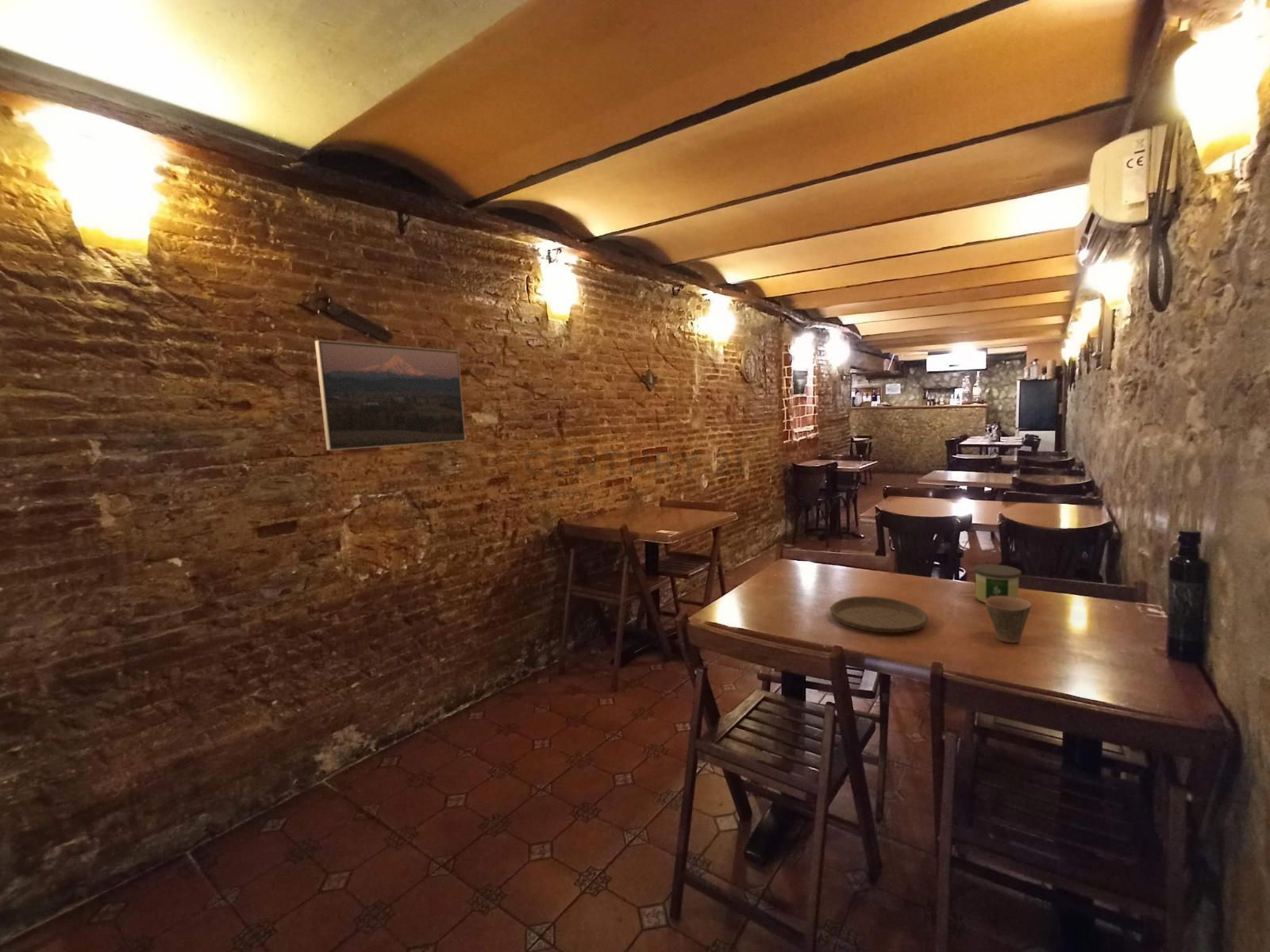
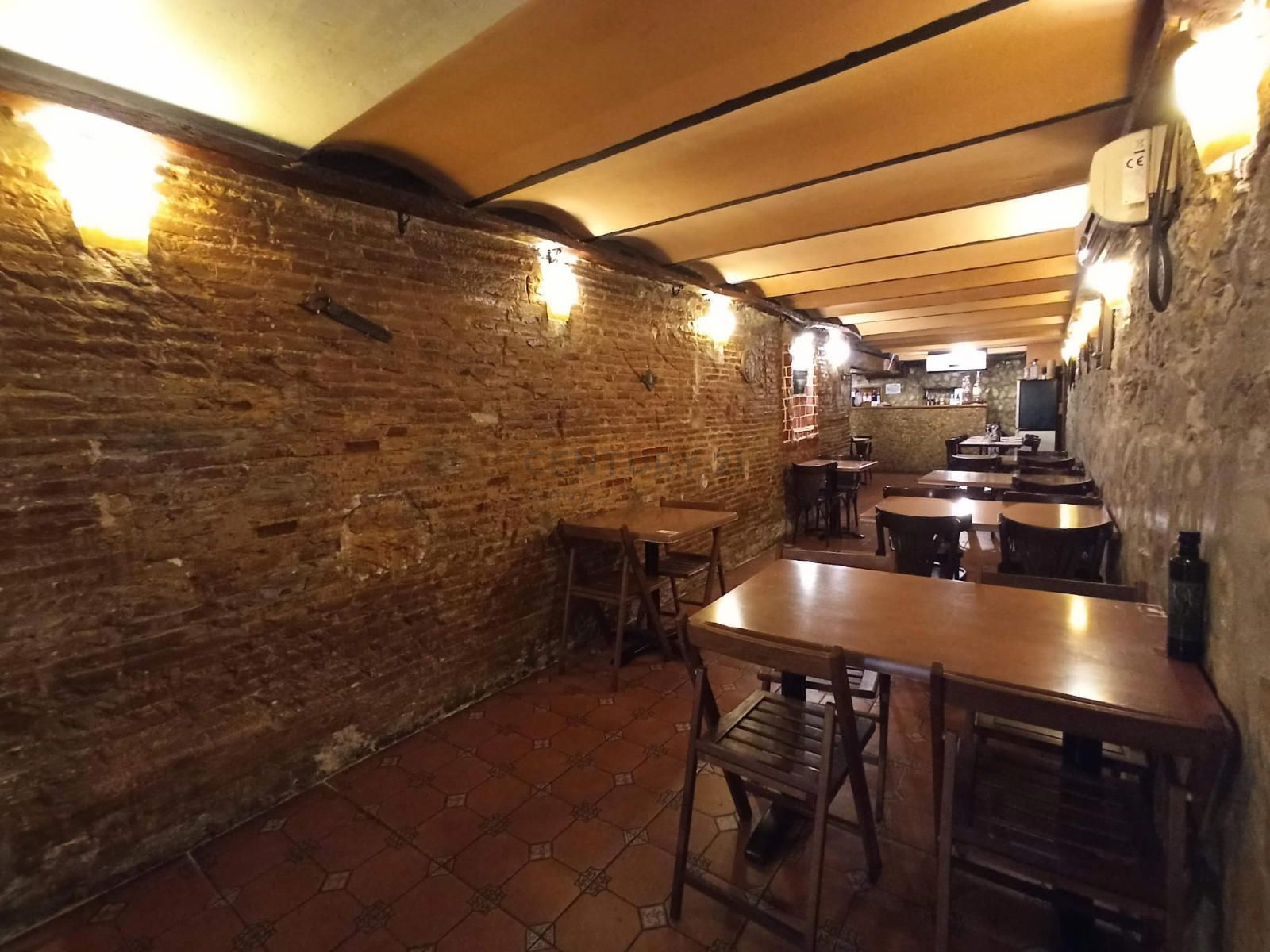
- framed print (398, 396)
- candle (996, 585)
- cup (1006, 620)
- plate (877, 614)
